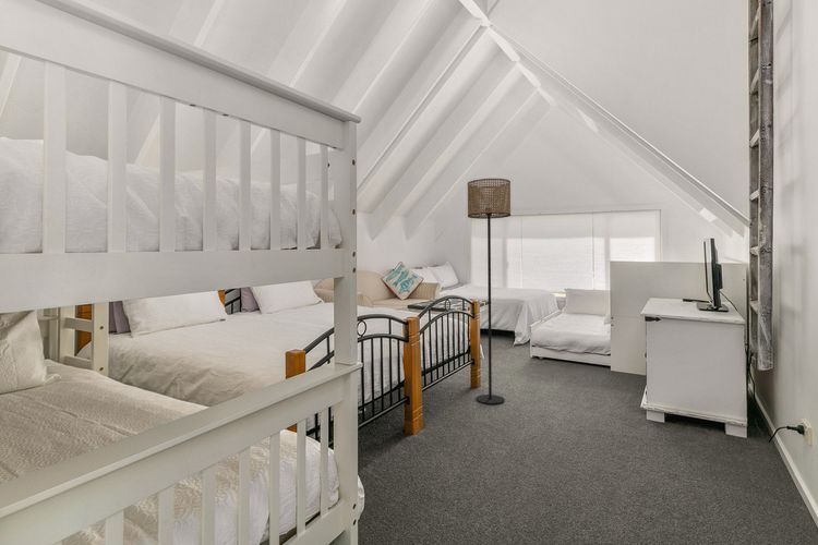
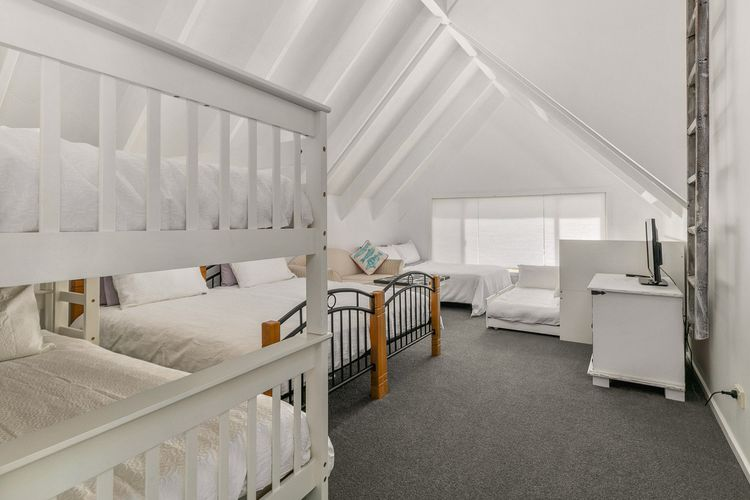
- floor lamp (489, 291)
